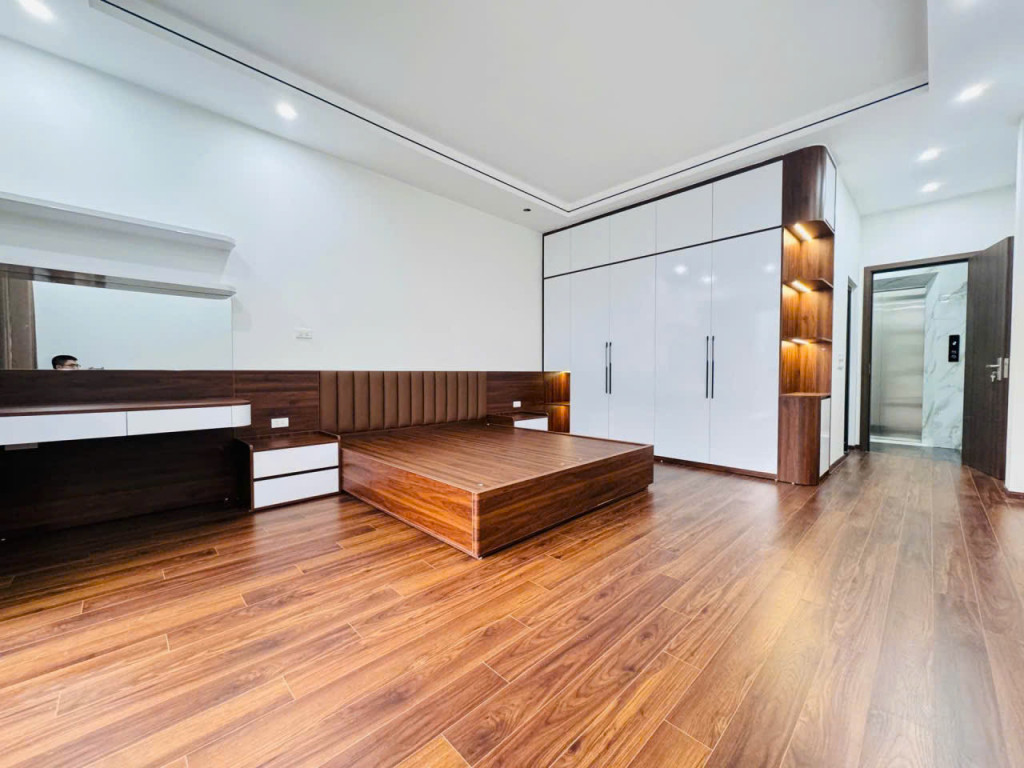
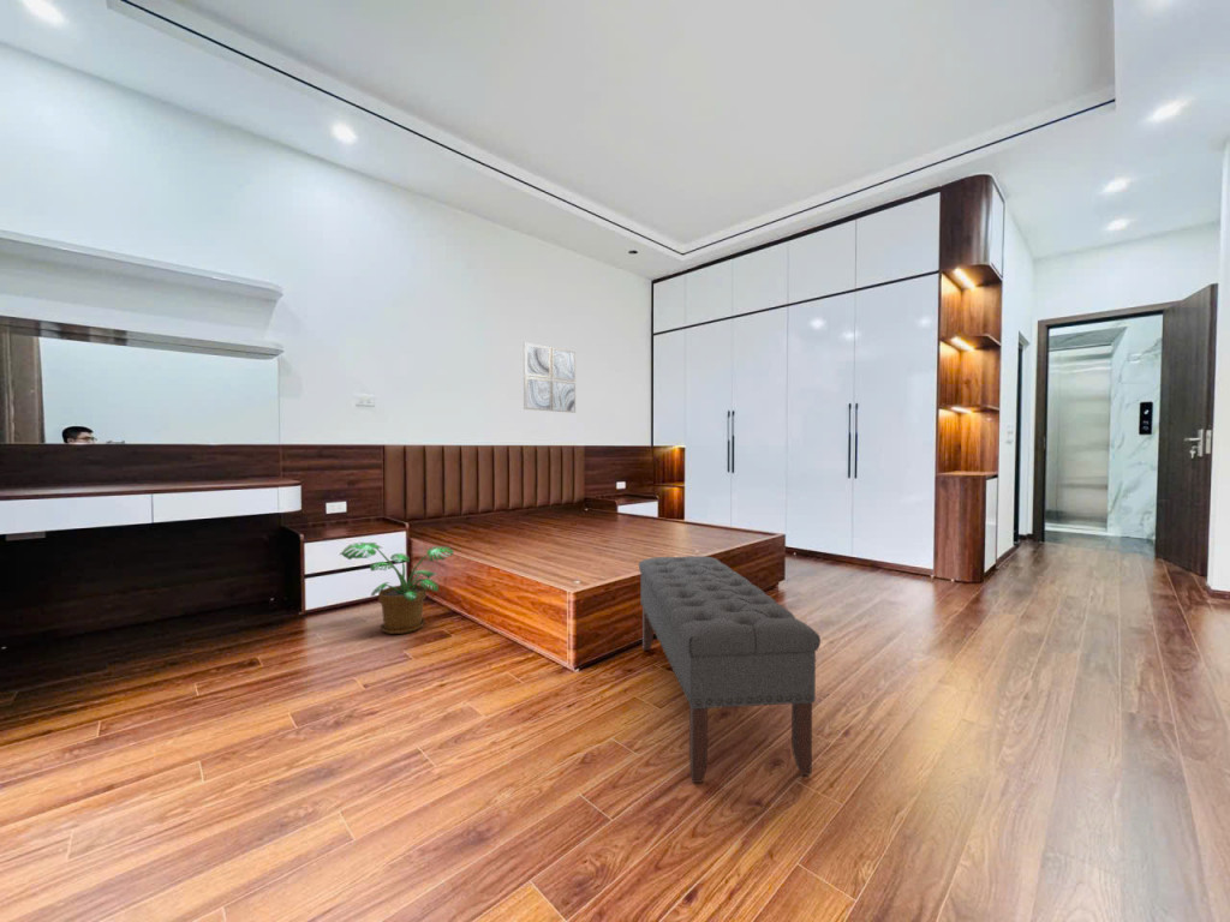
+ bench (706, 639)
+ wall art (549, 379)
+ potted plant (400, 582)
